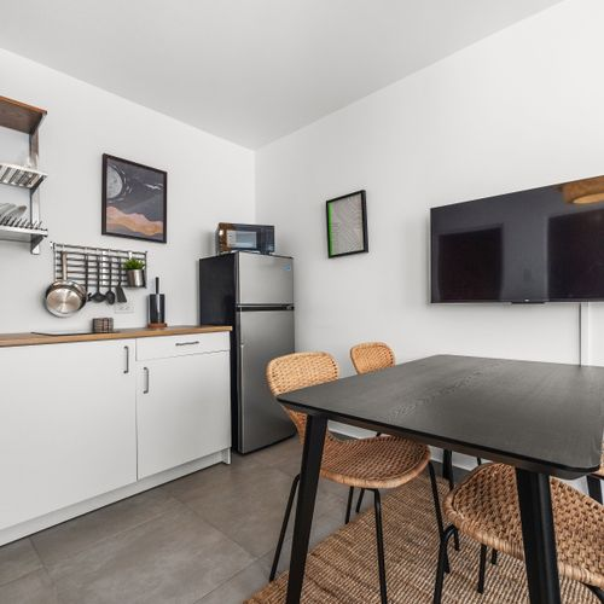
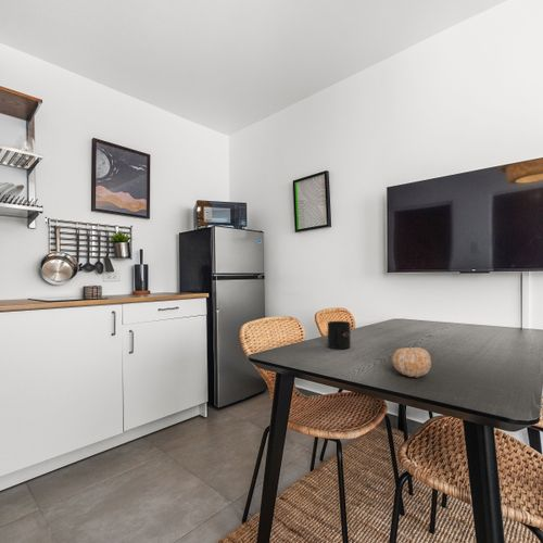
+ fruit (412, 362)
+ mug (338, 334)
